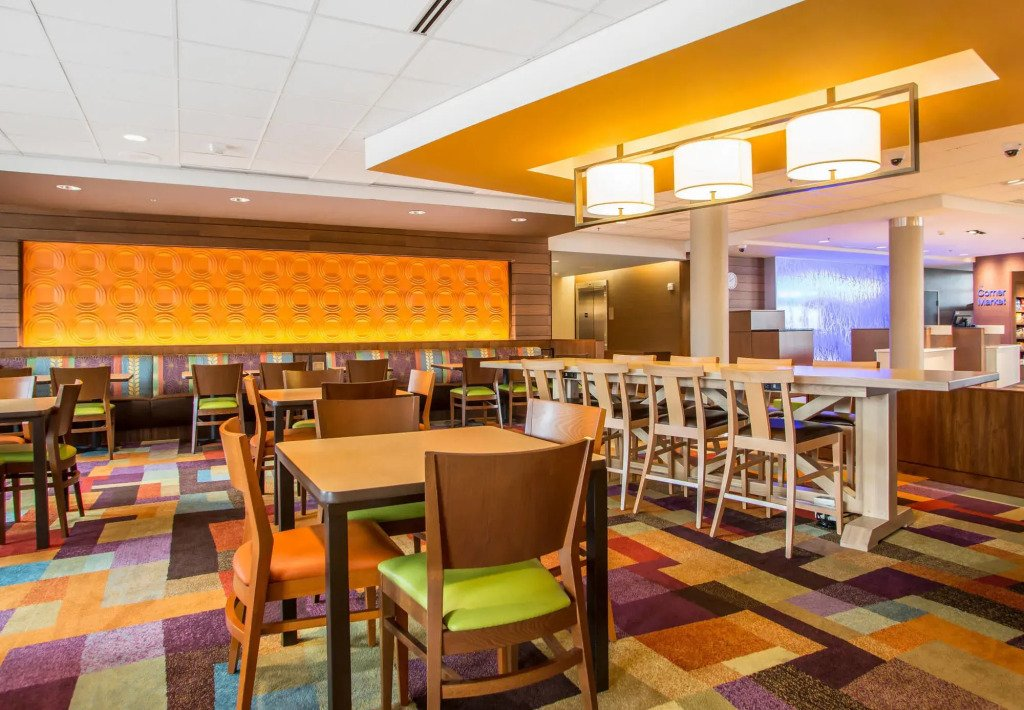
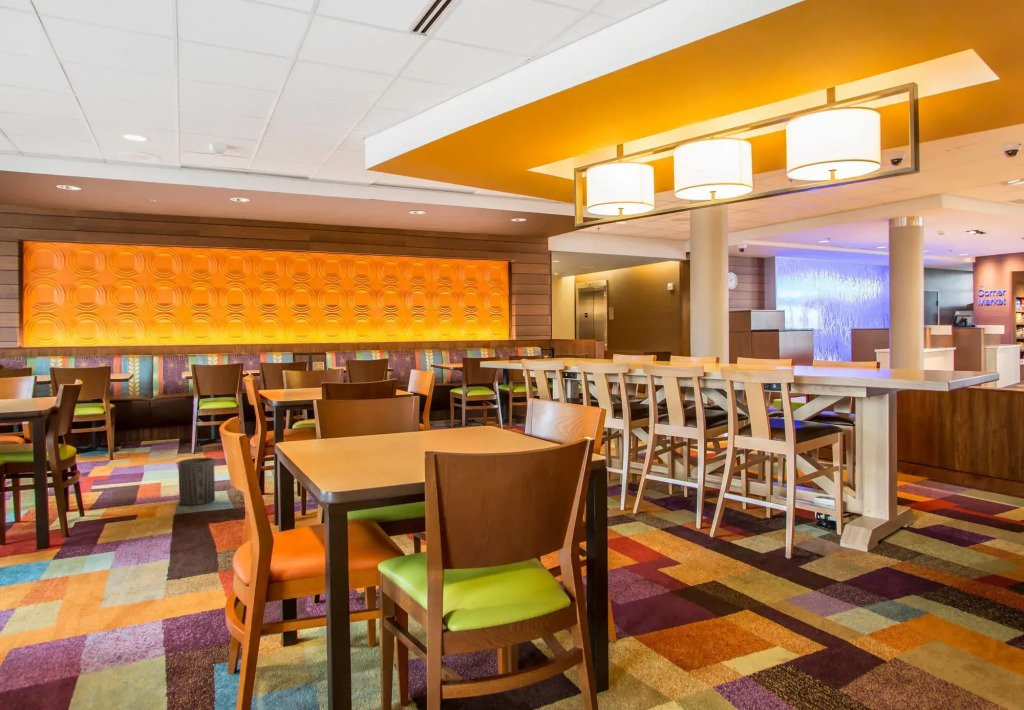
+ trash can (197, 480)
